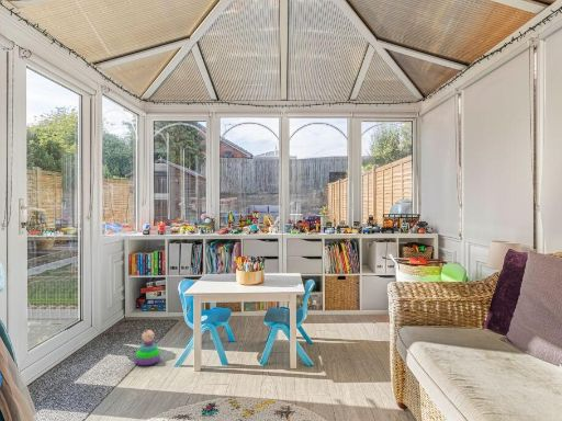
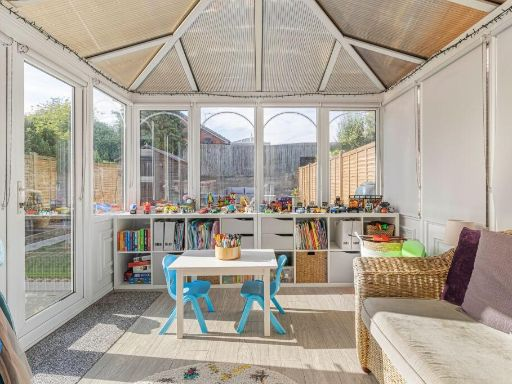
- stacking toy (147, 345)
